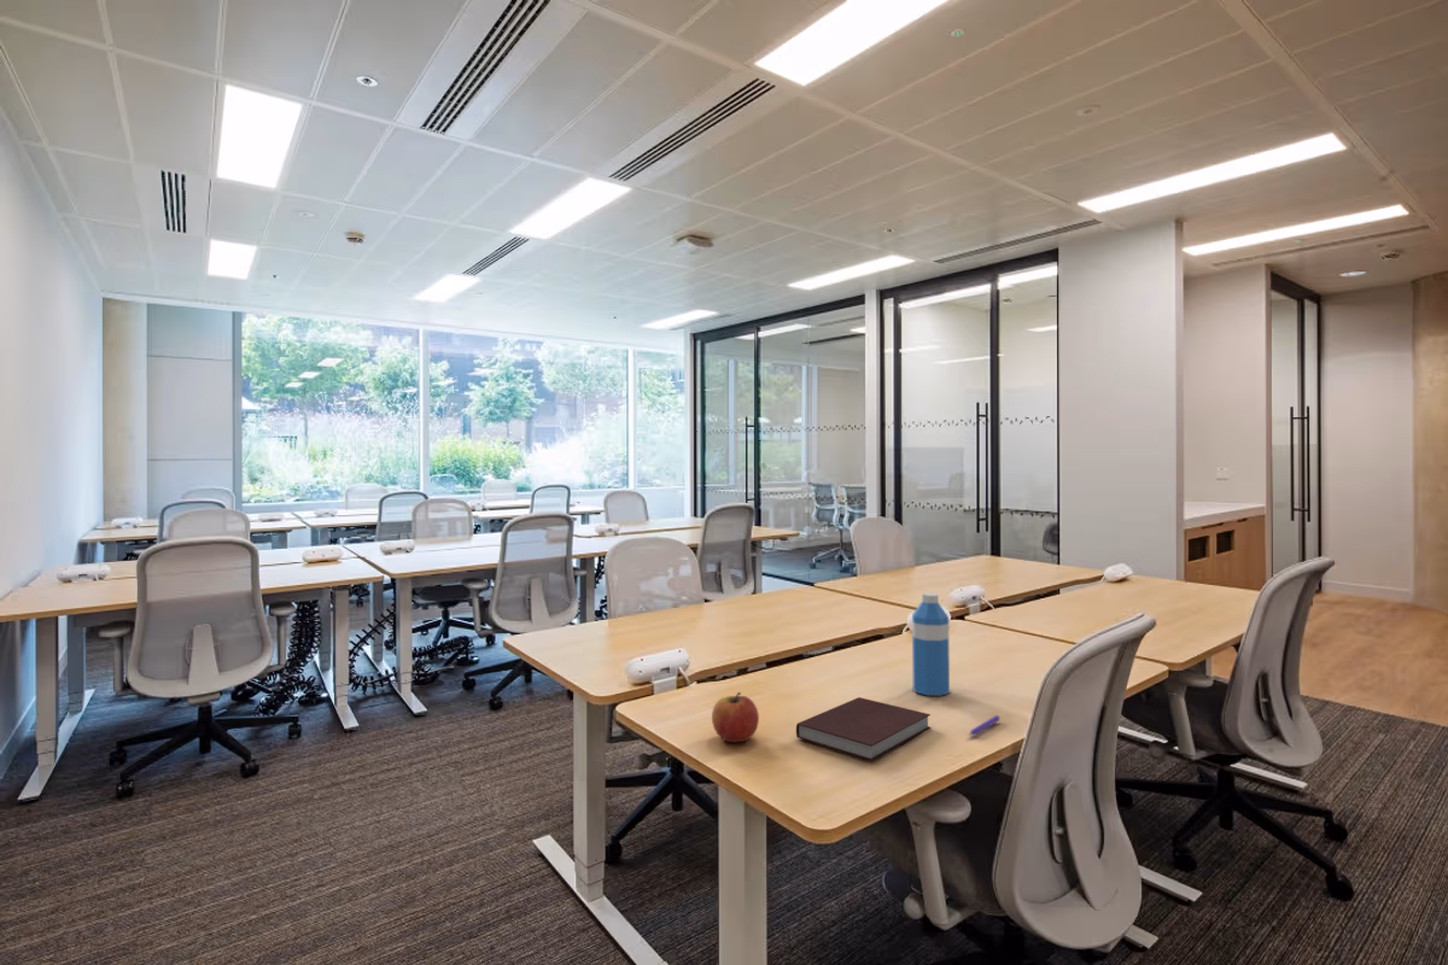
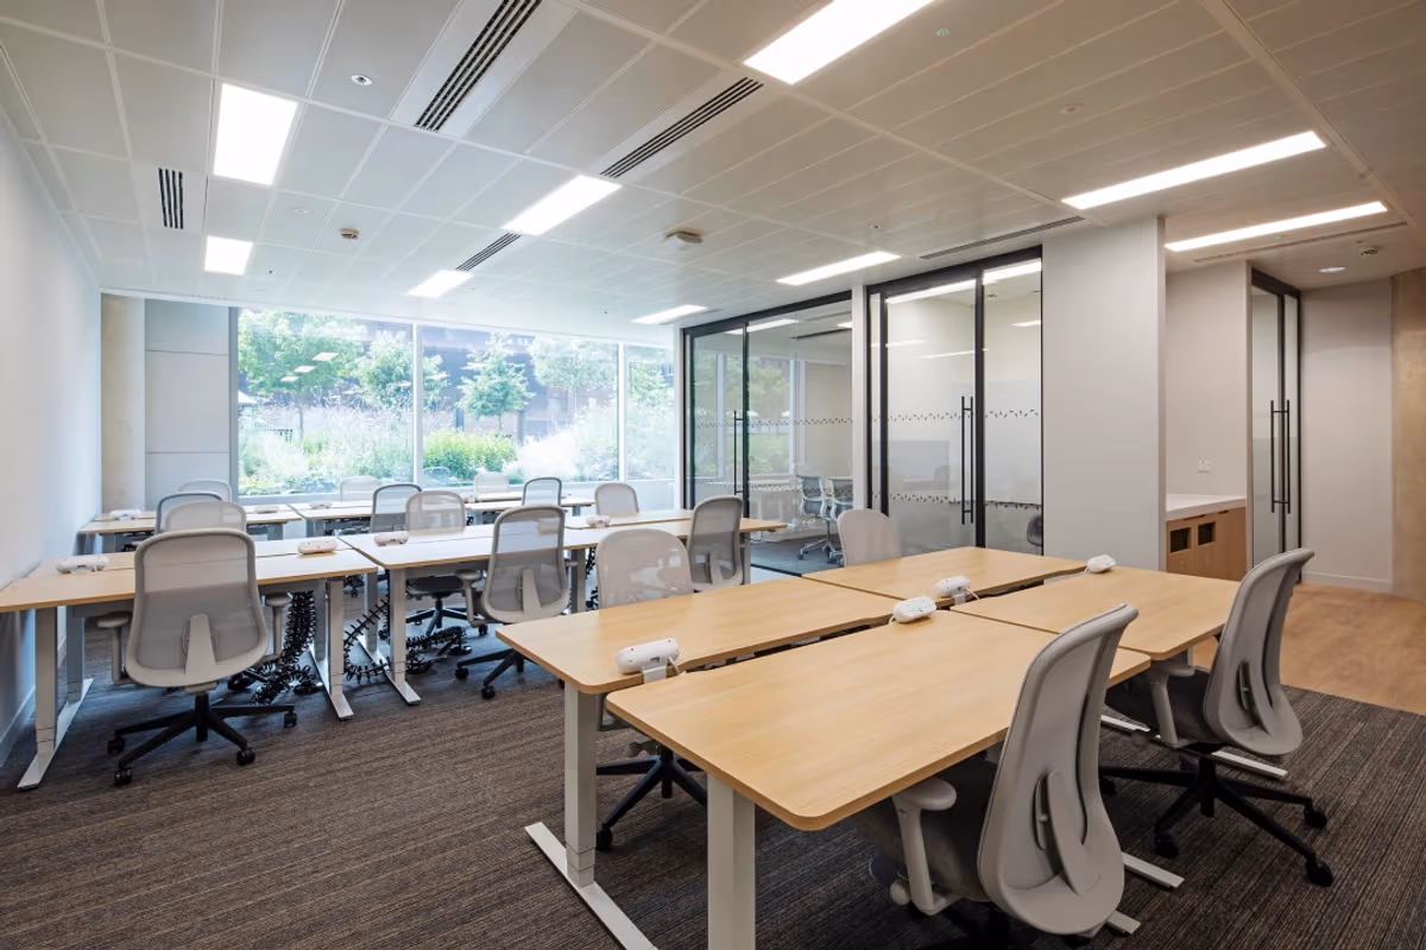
- pen (983, 725)
- apple (735, 715)
- notebook (864, 725)
- water bottle (930, 642)
